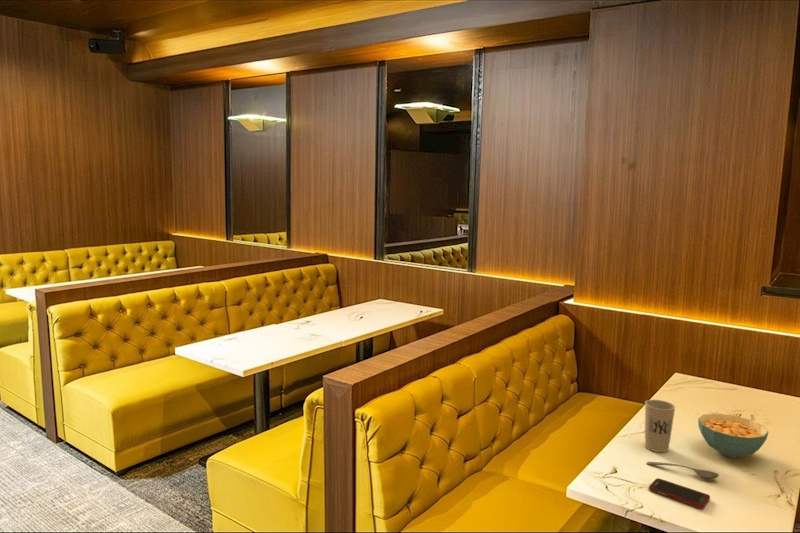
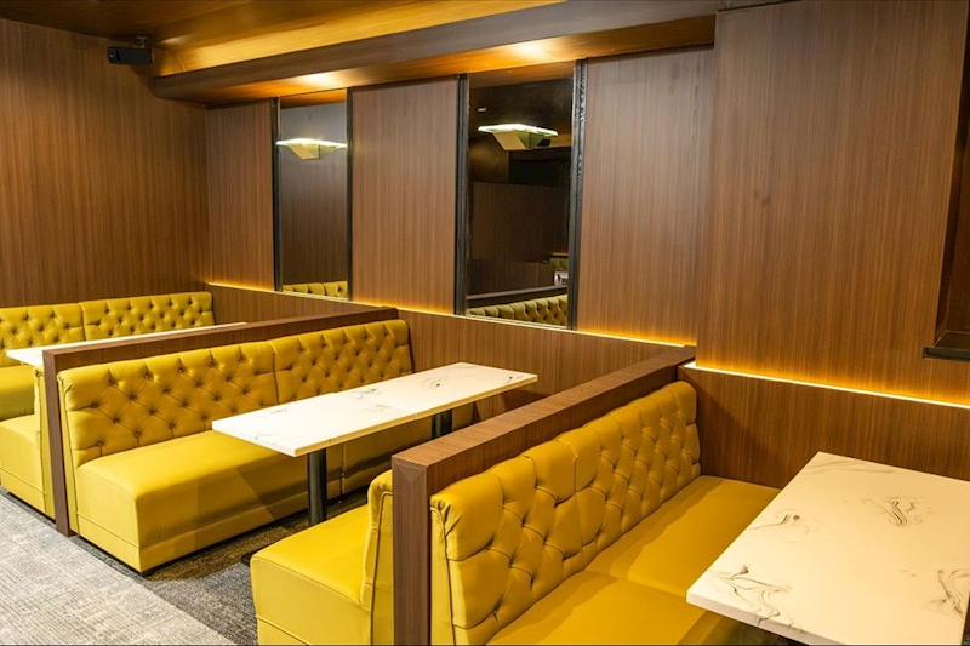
- soupspoon (681, 466)
- cereal bowl (731, 439)
- cell phone (678, 492)
- cup (658, 426)
